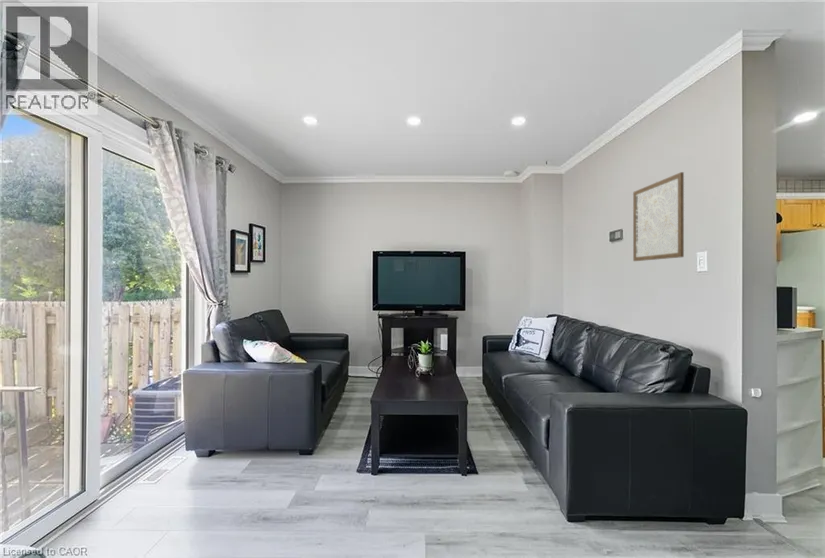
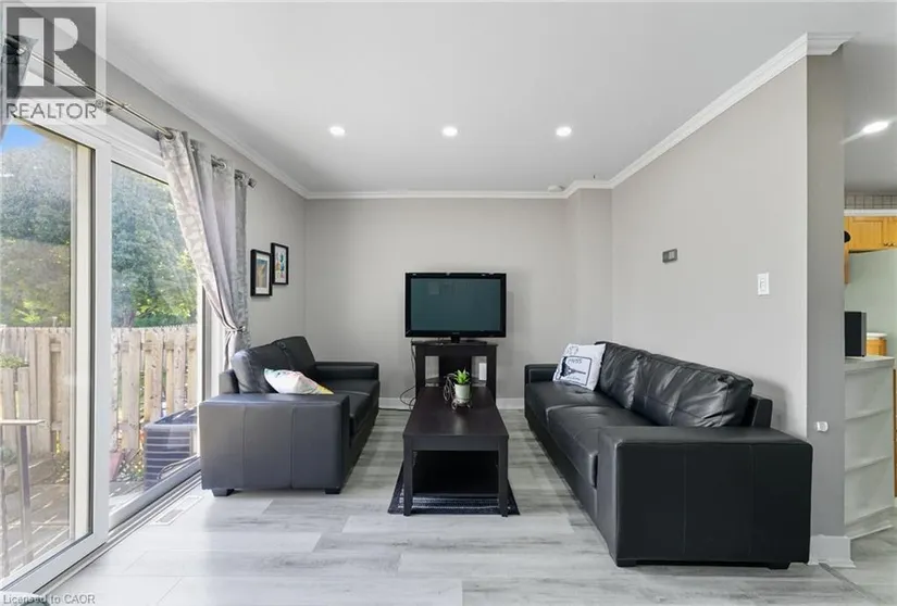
- wall art (658, 220)
